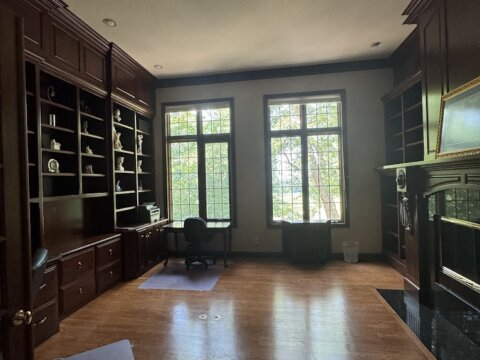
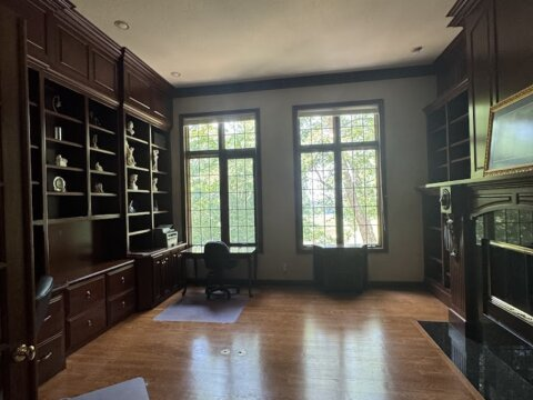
- wastebasket (350, 251)
